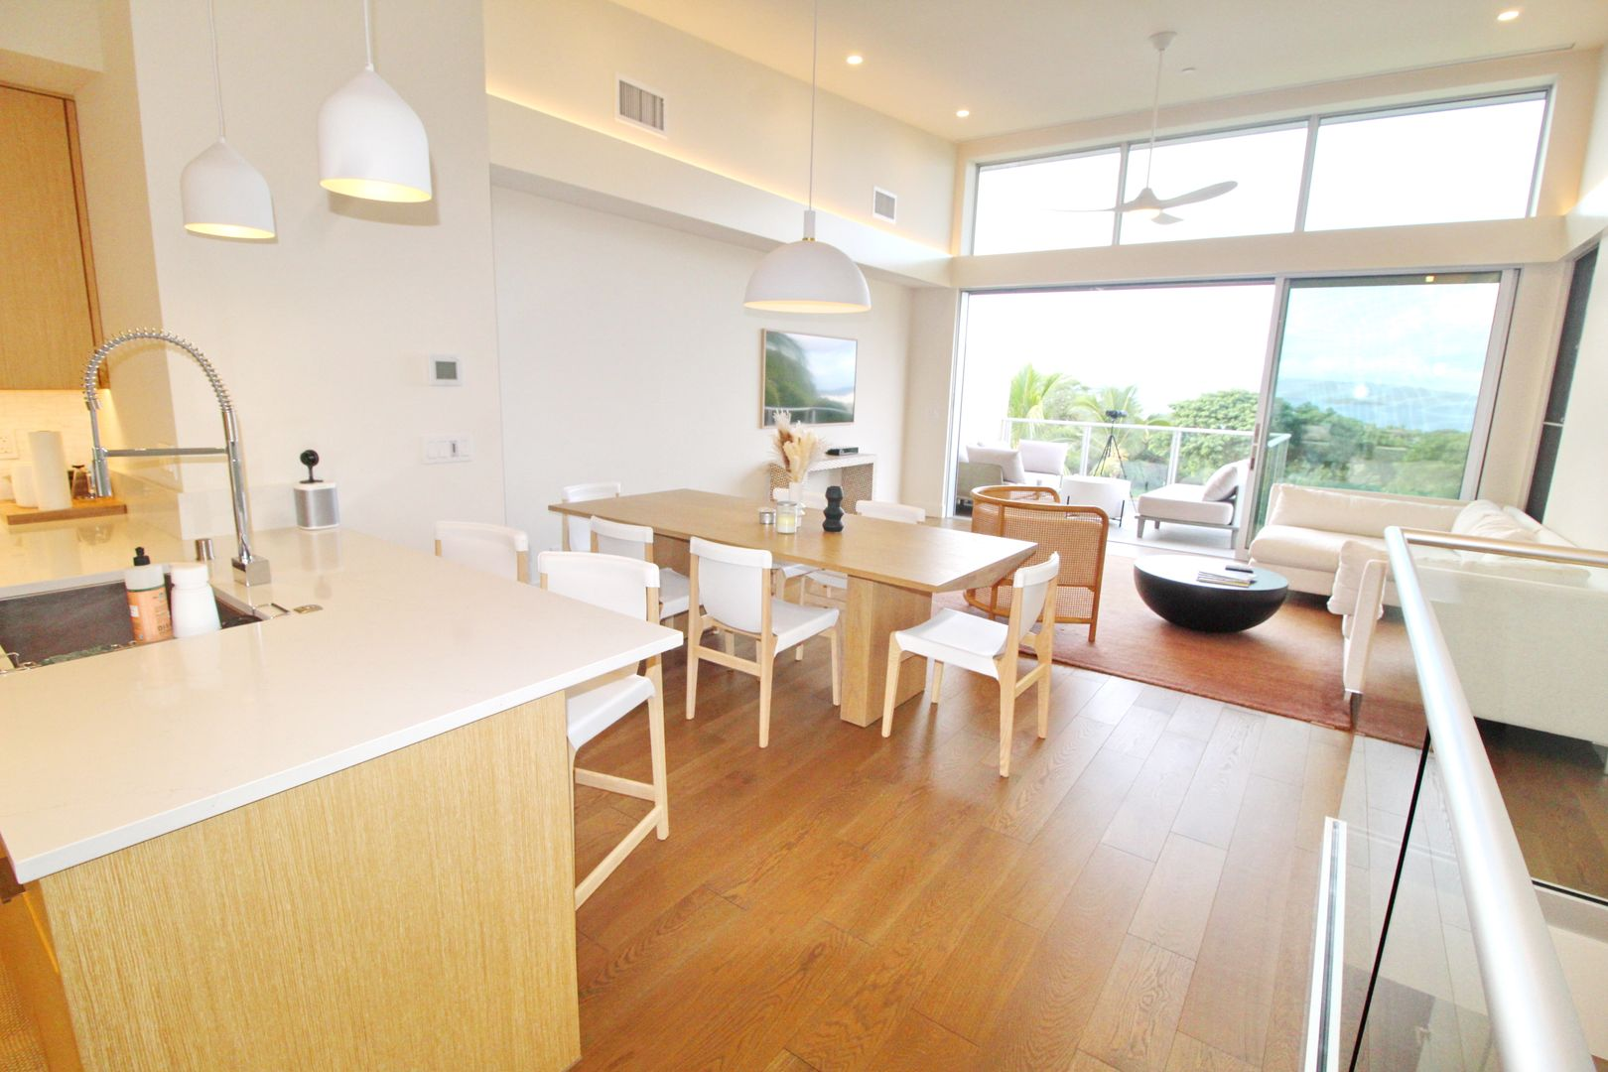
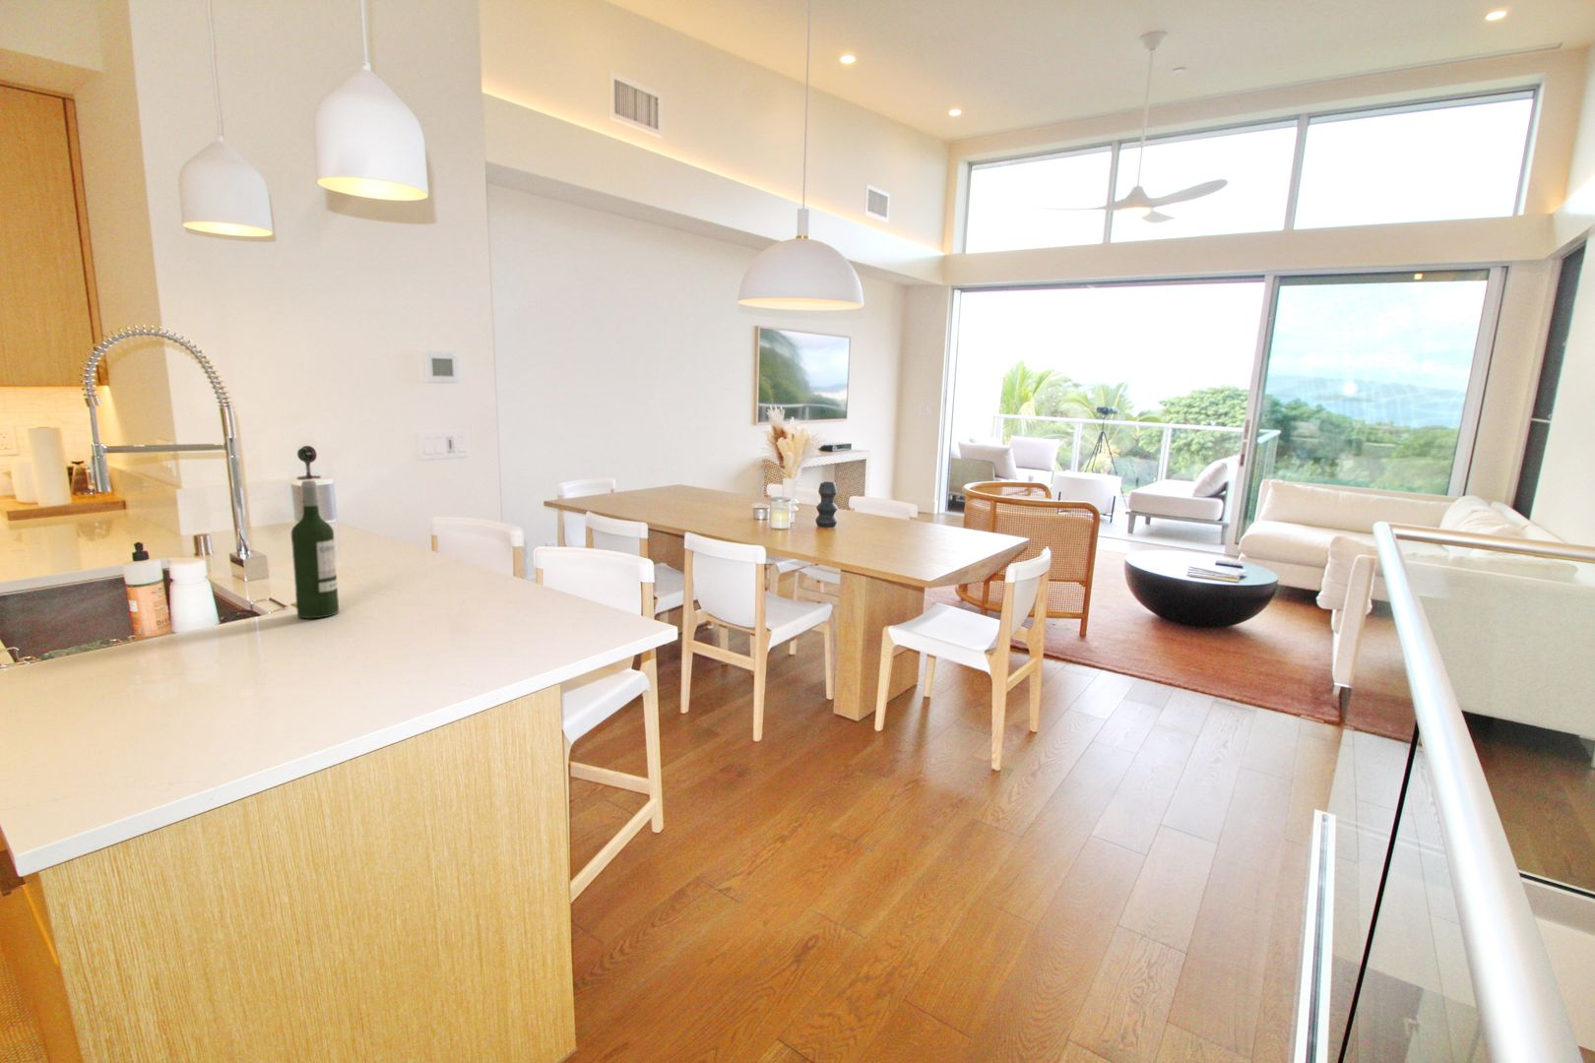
+ wine bottle (313, 548)
